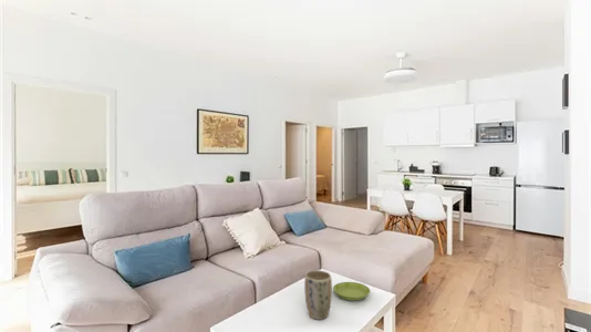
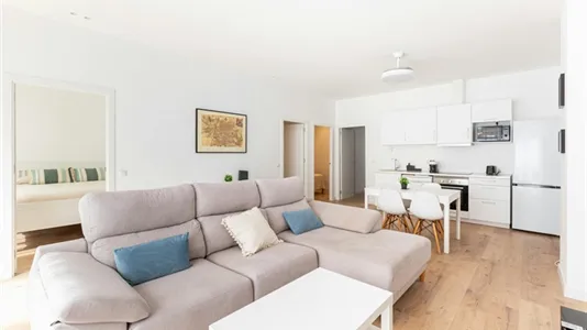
- saucer (351, 291)
- plant pot (318, 294)
